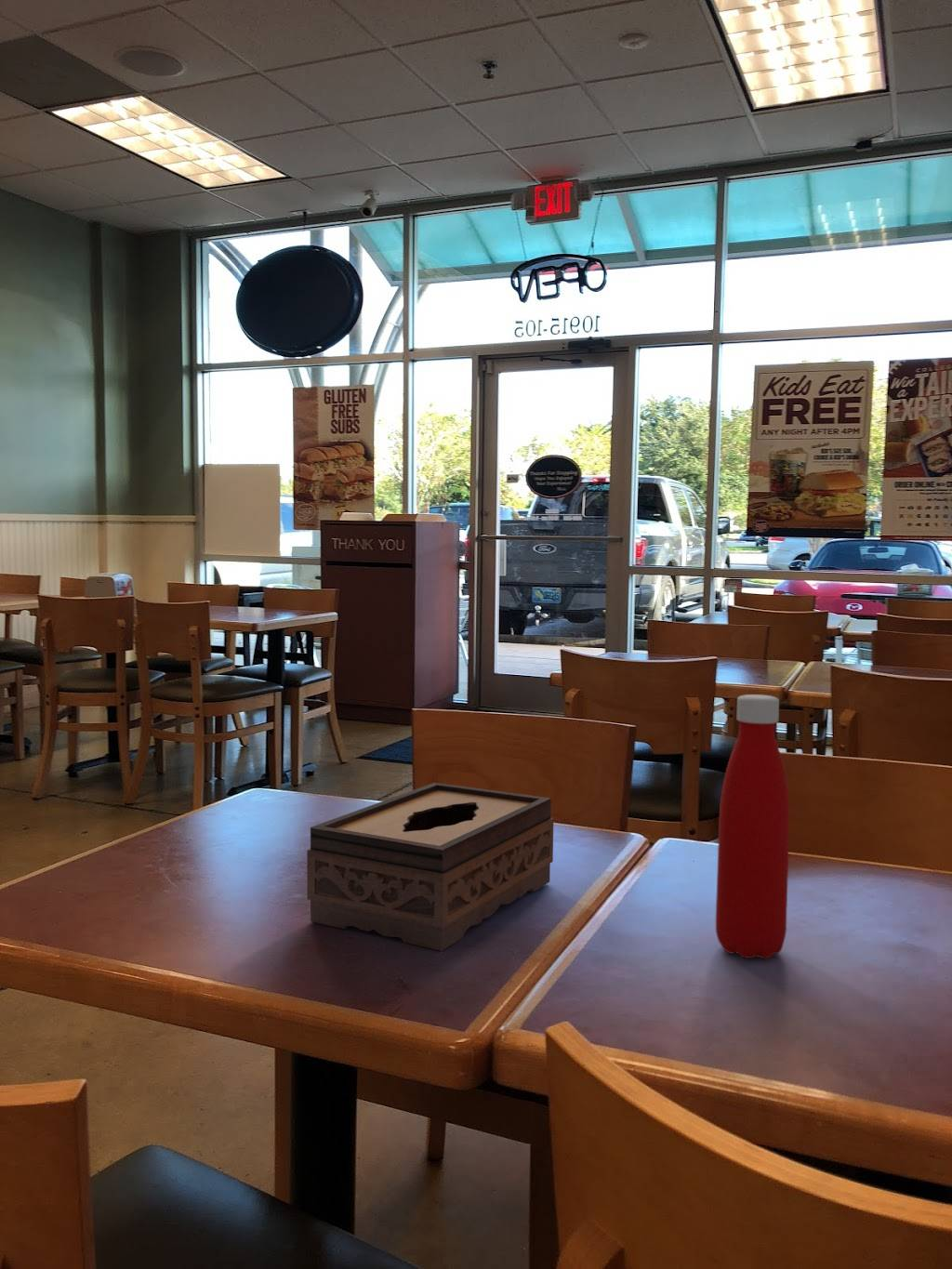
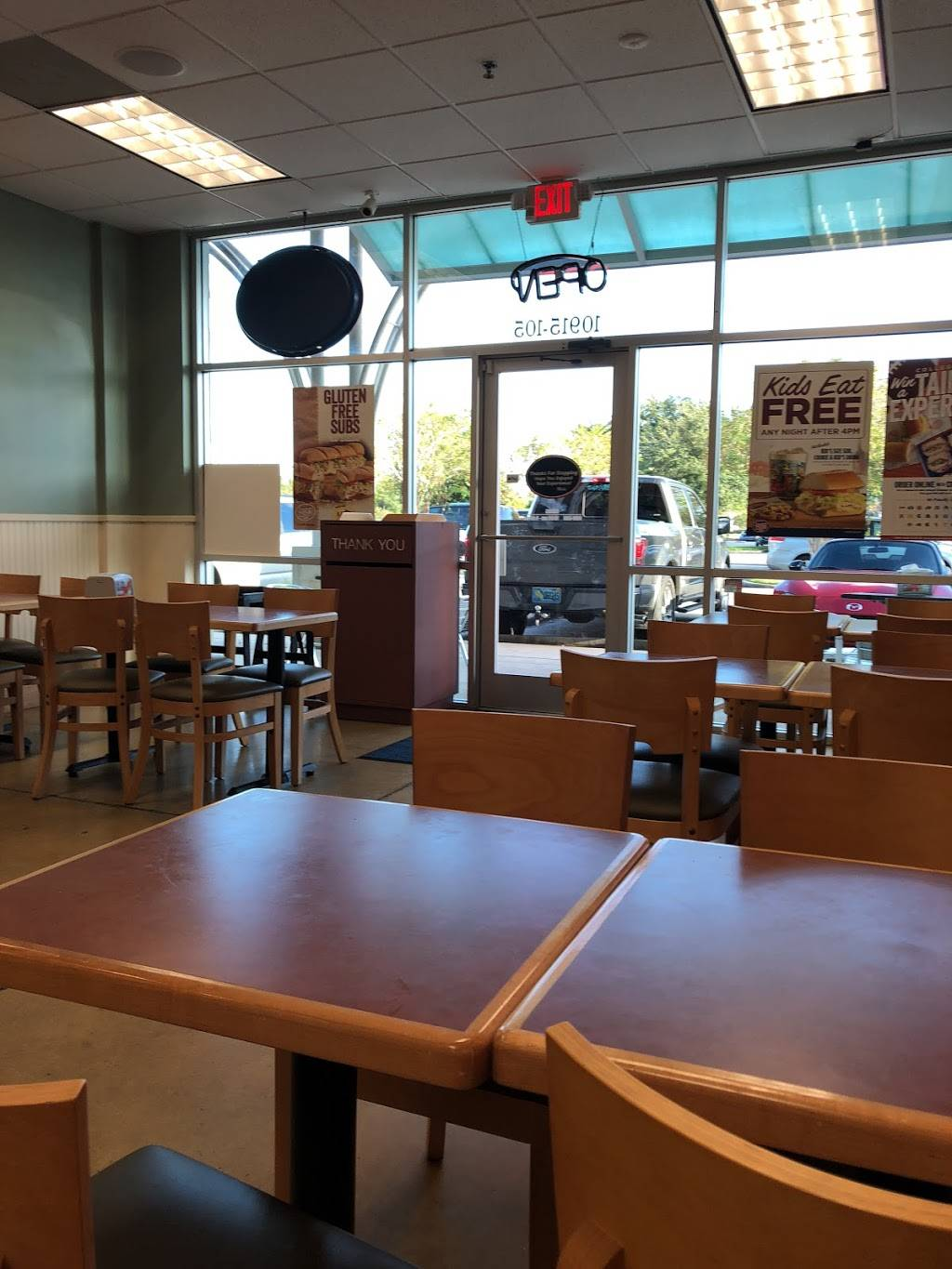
- bottle (753, 824)
- tissue box (437, 856)
